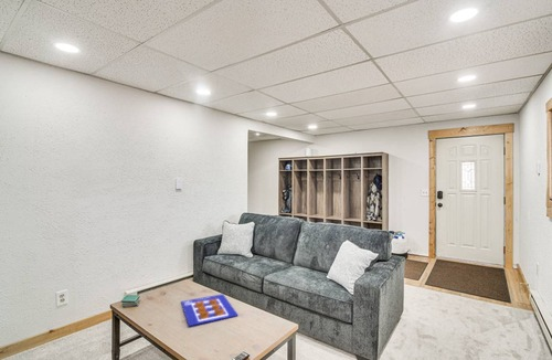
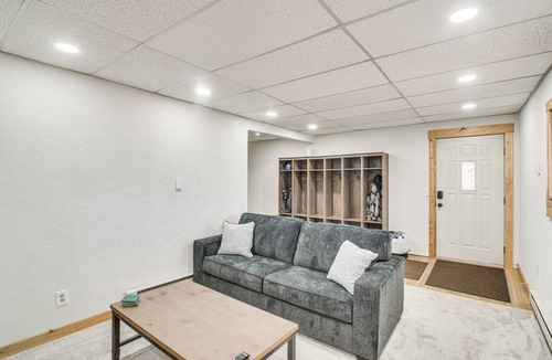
- poster (208, 305)
